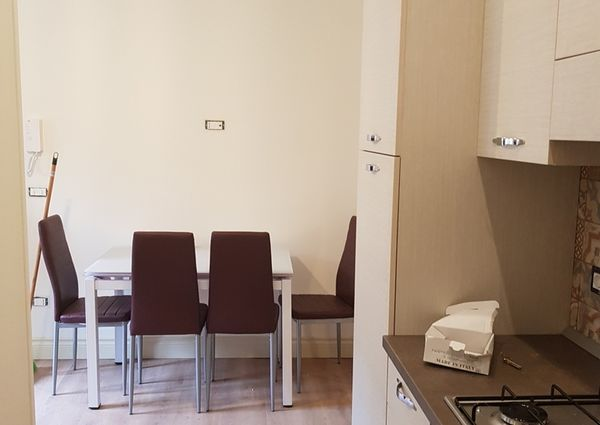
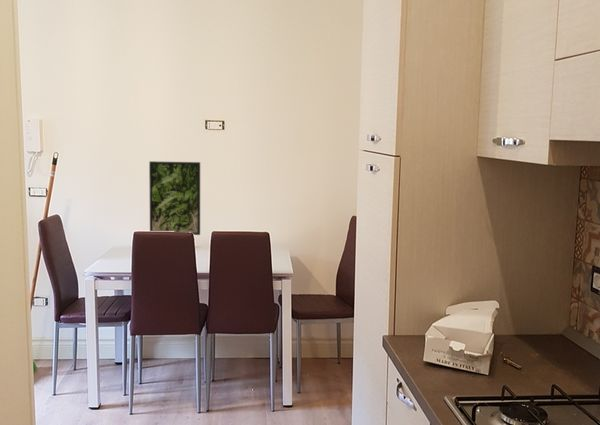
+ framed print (175, 198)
